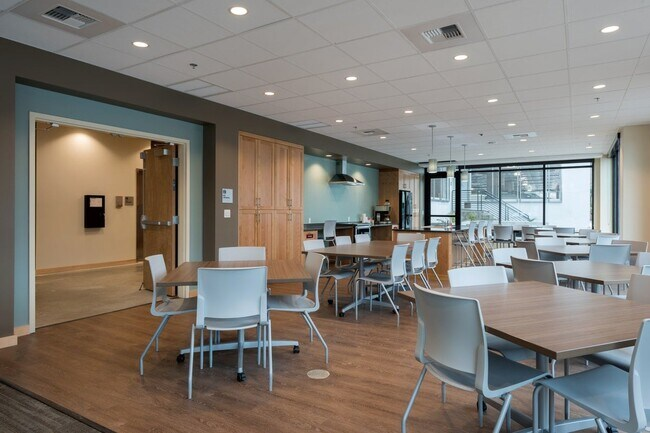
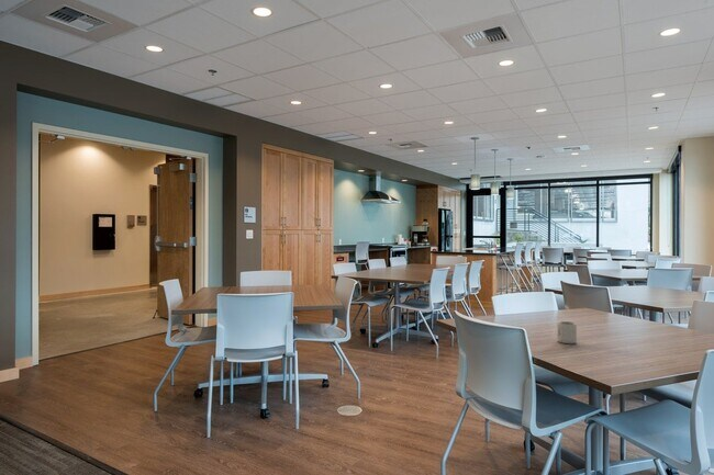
+ cup (567, 331)
